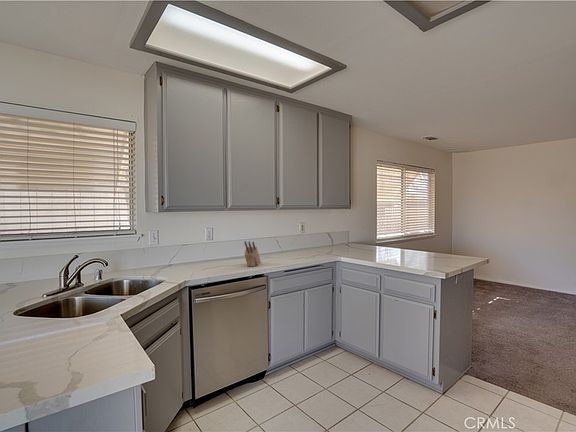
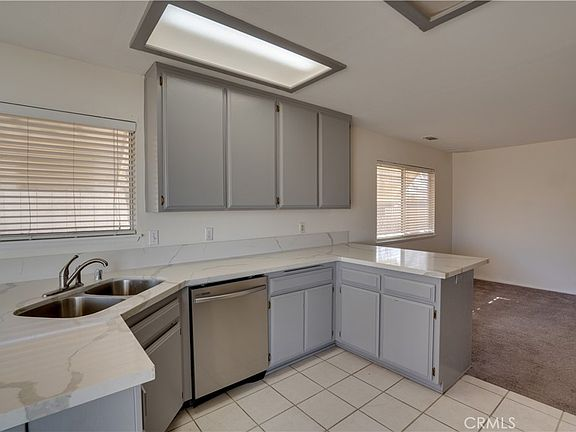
- knife block (252, 252)
